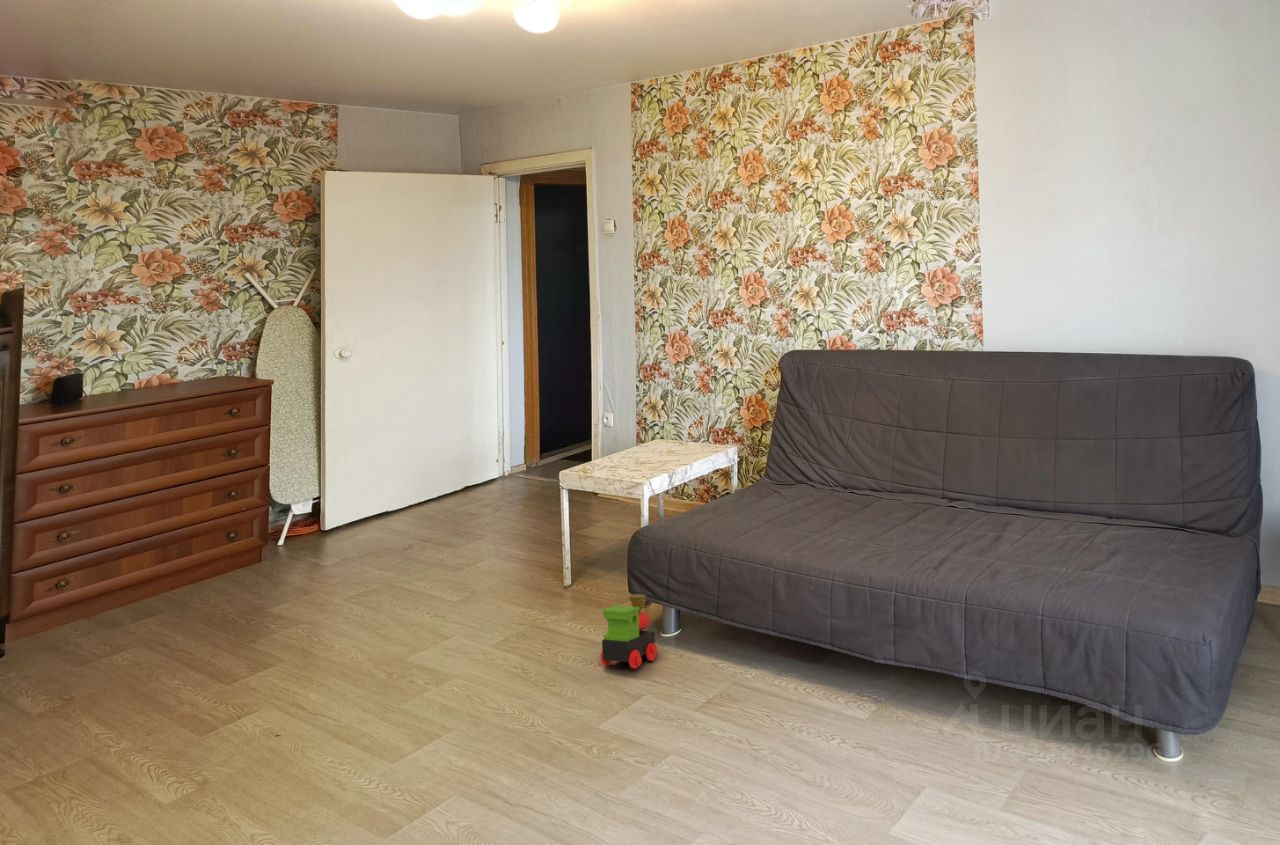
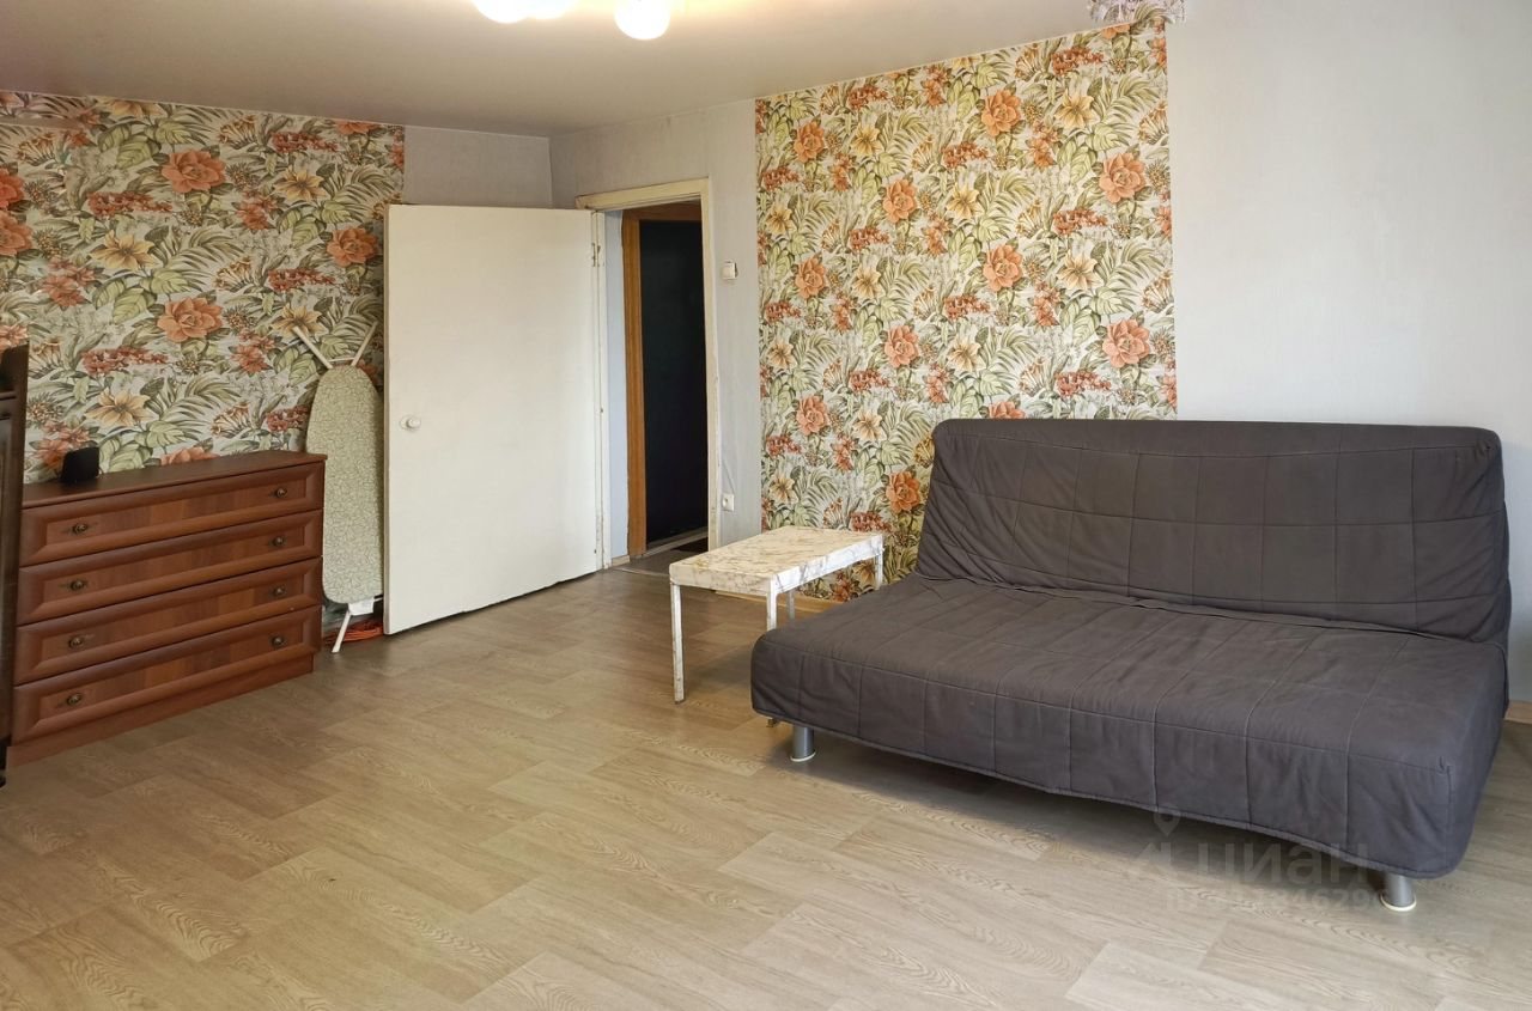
- toy train (634, 628)
